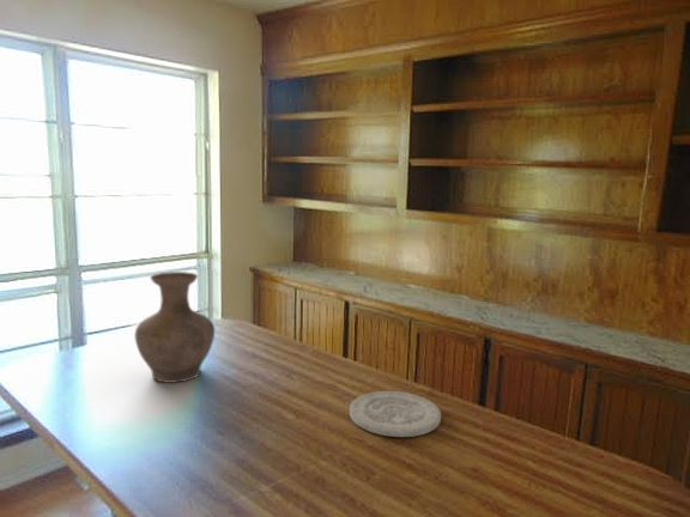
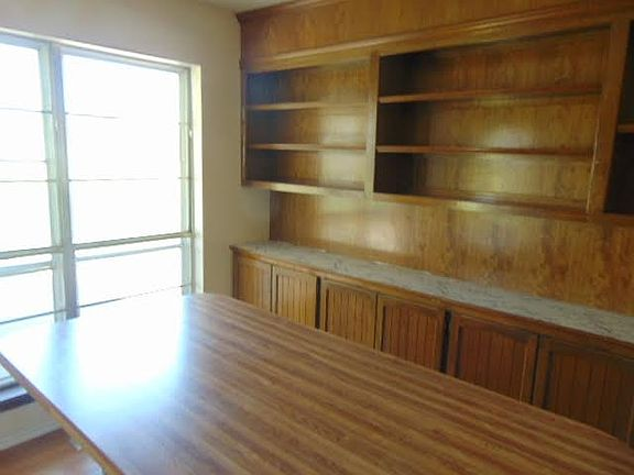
- plate (394, 412)
- vase (175, 326)
